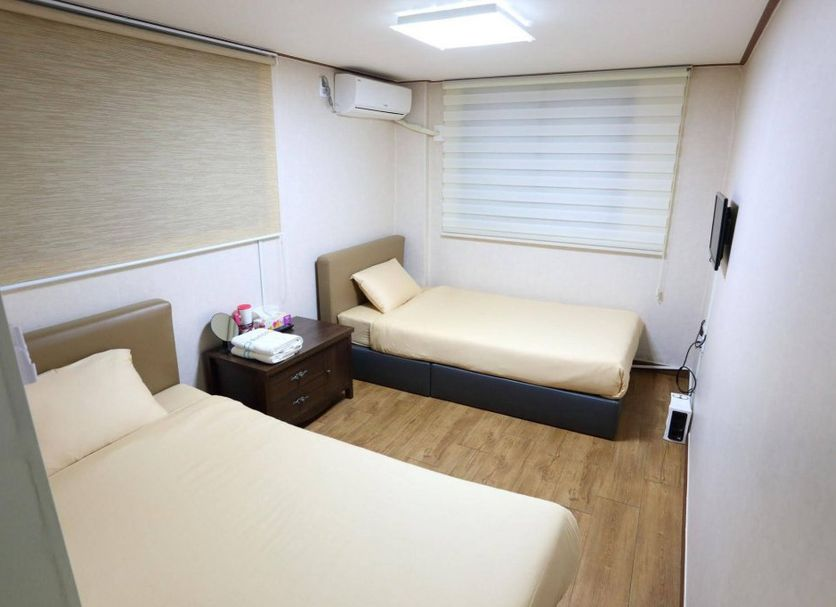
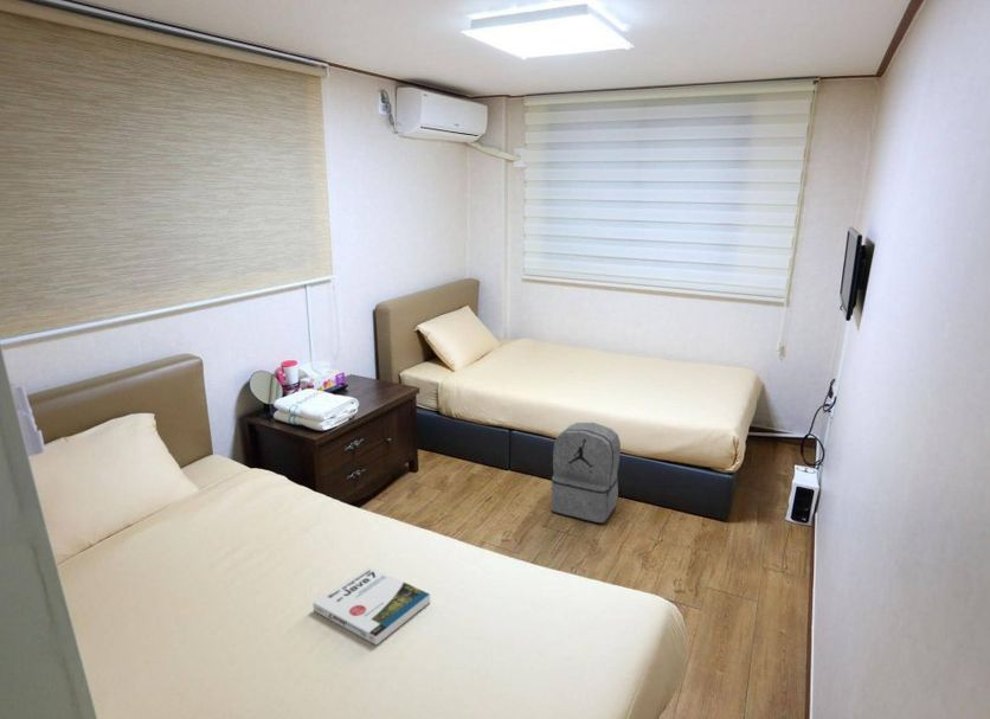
+ book (372, 602)
+ backpack (587, 466)
